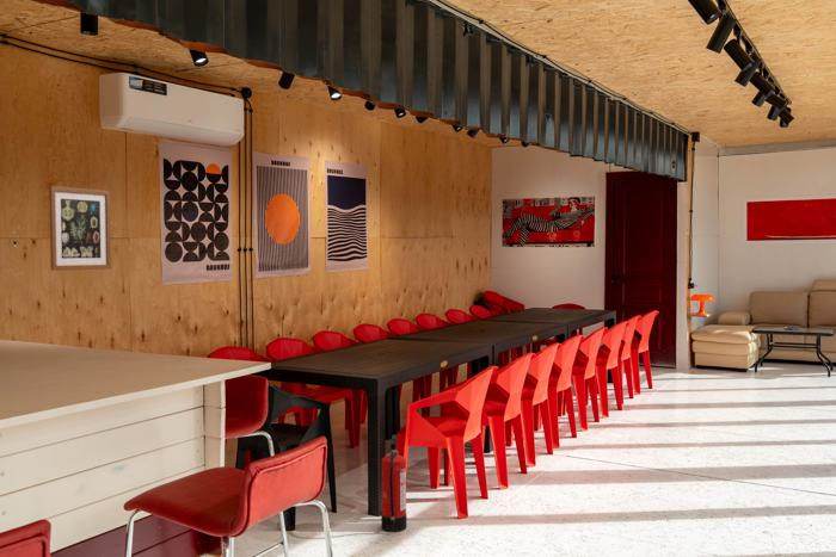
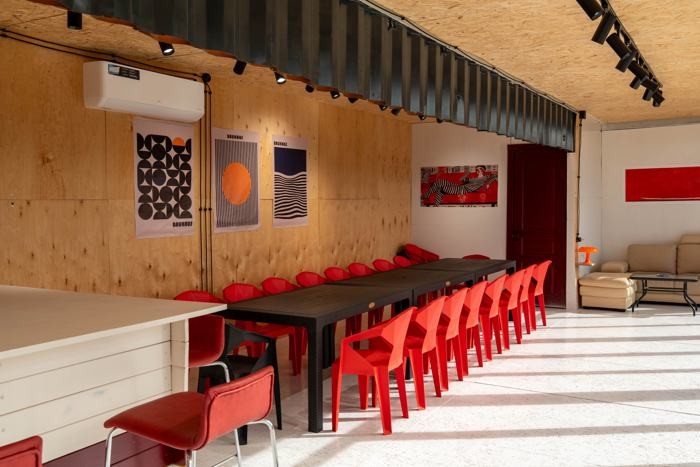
- wall art (81, 229)
- fire extinguisher (393, 484)
